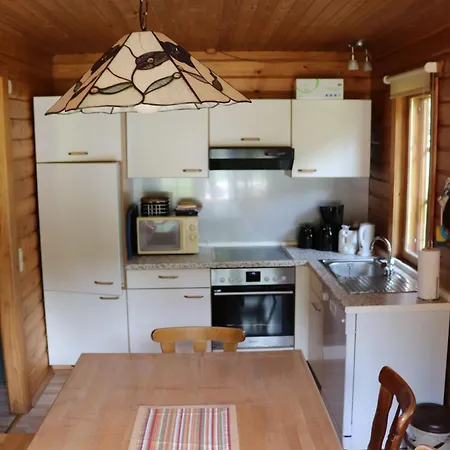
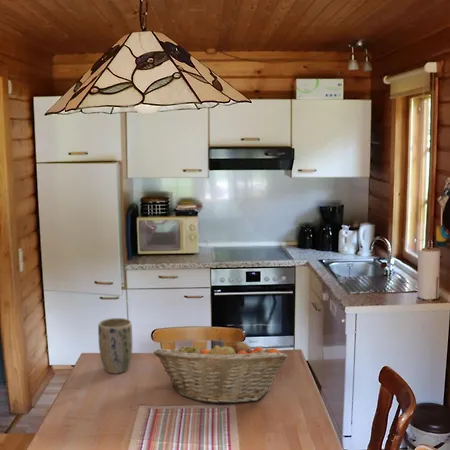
+ plant pot (115, 346)
+ fruit basket (220, 363)
